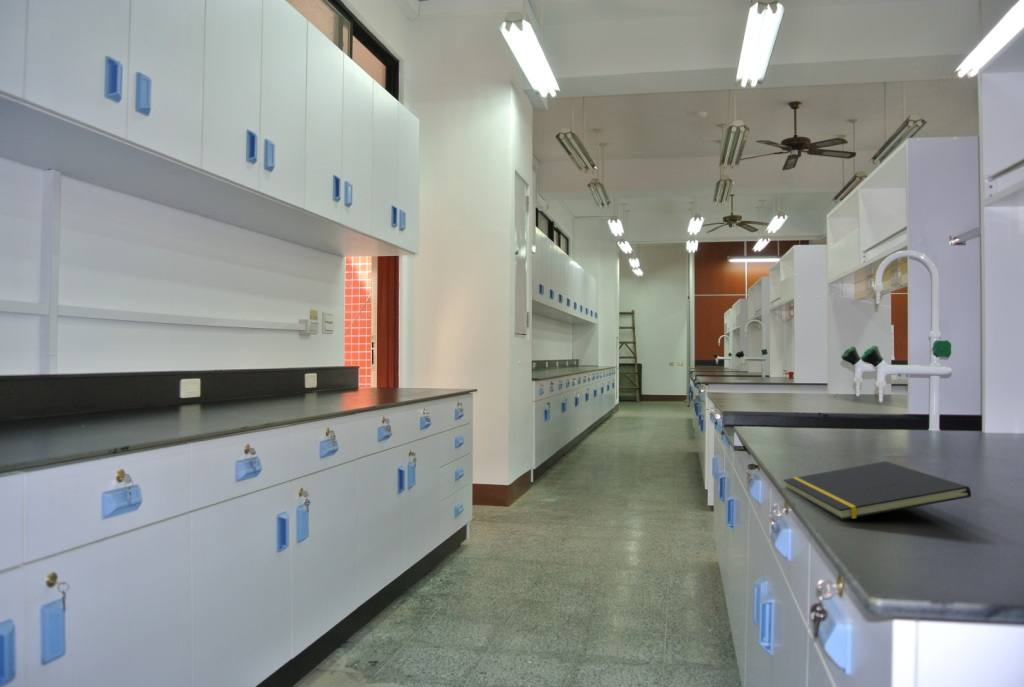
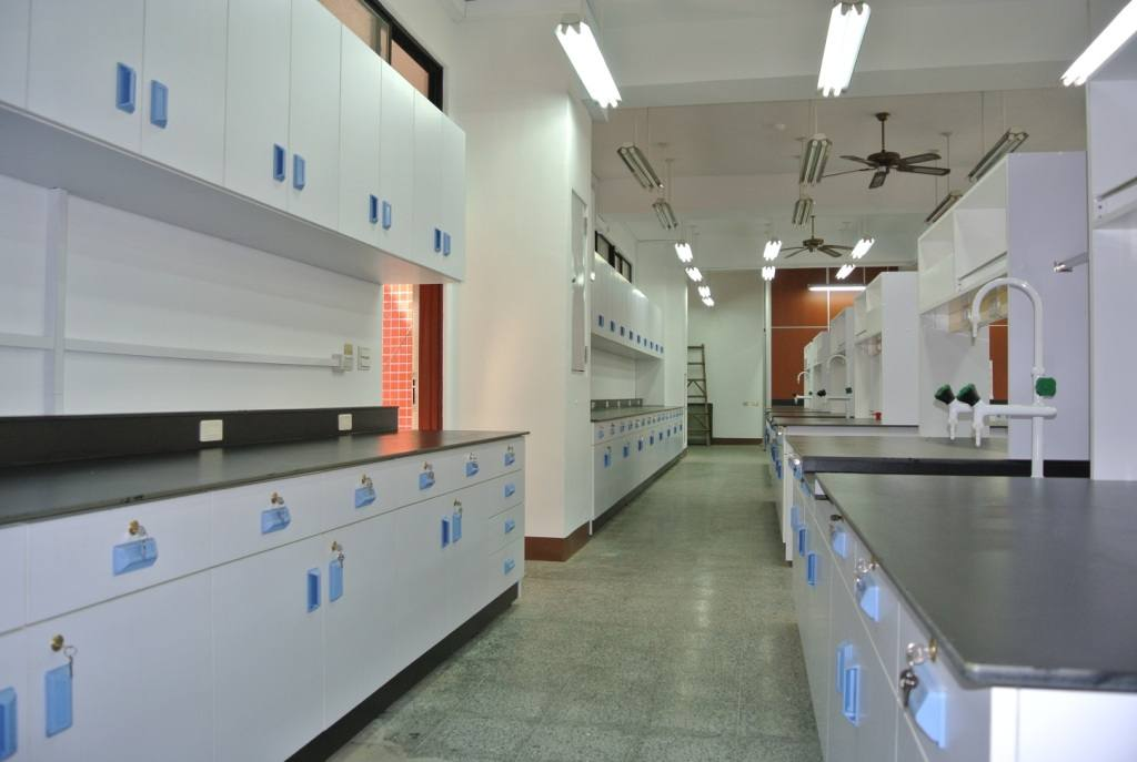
- notepad (866, 487)
